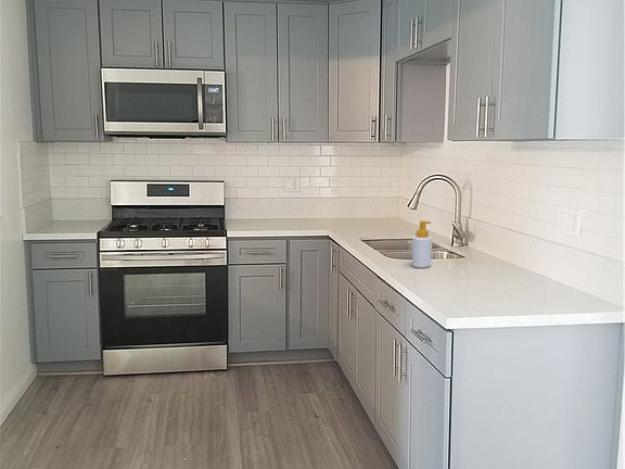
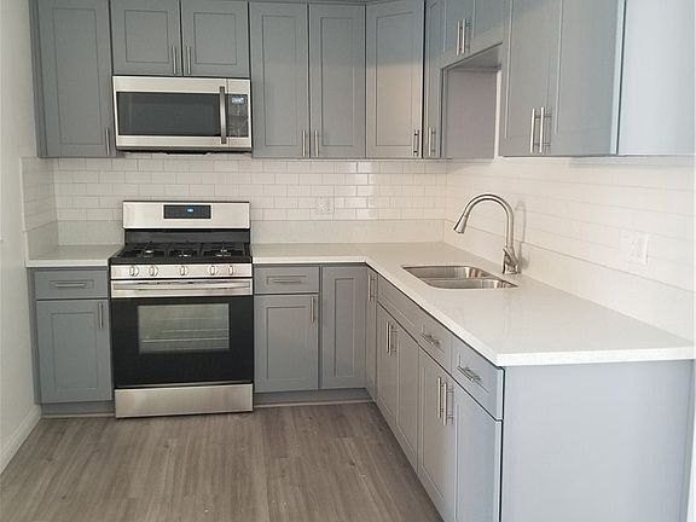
- soap bottle (422, 243)
